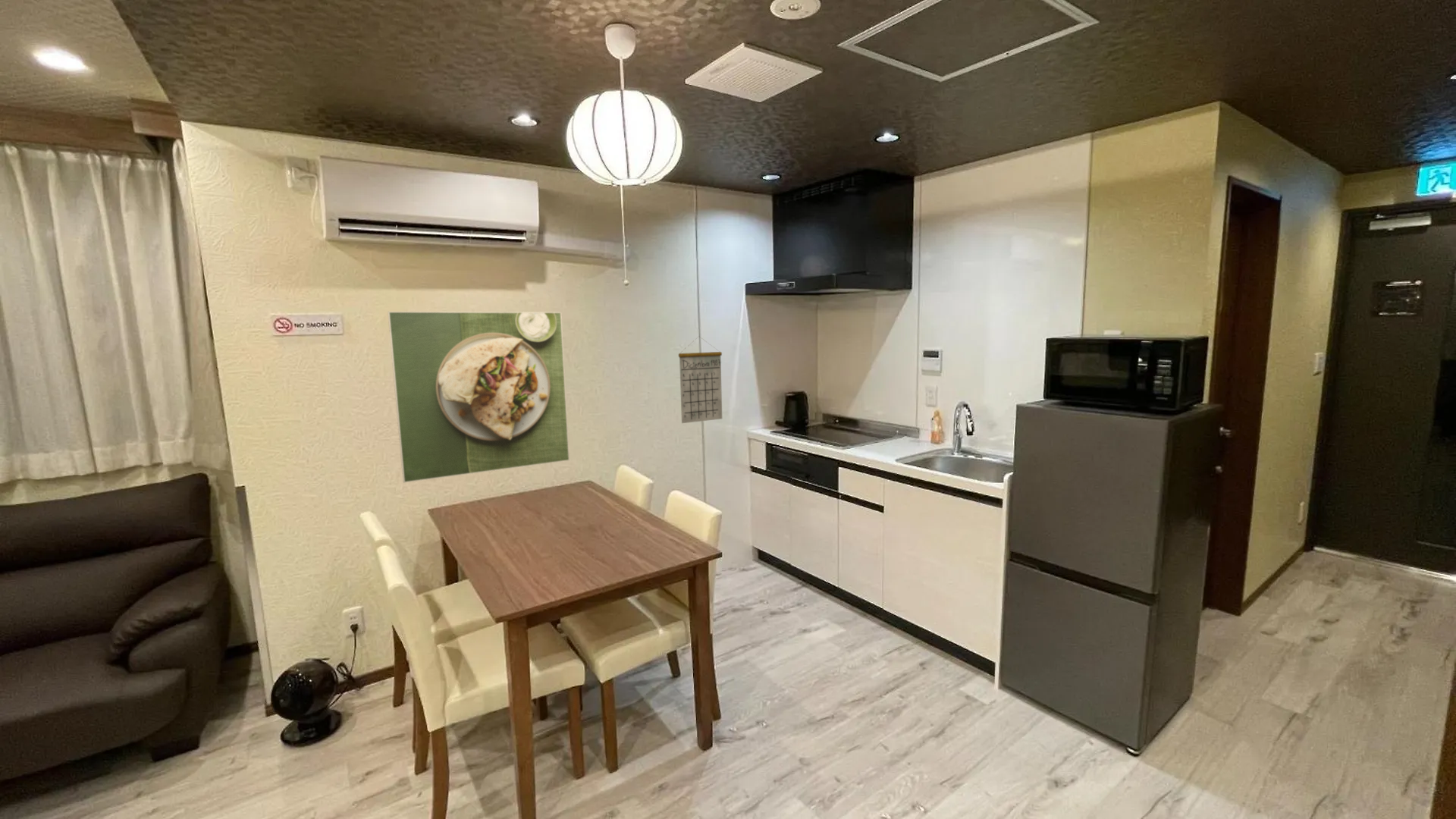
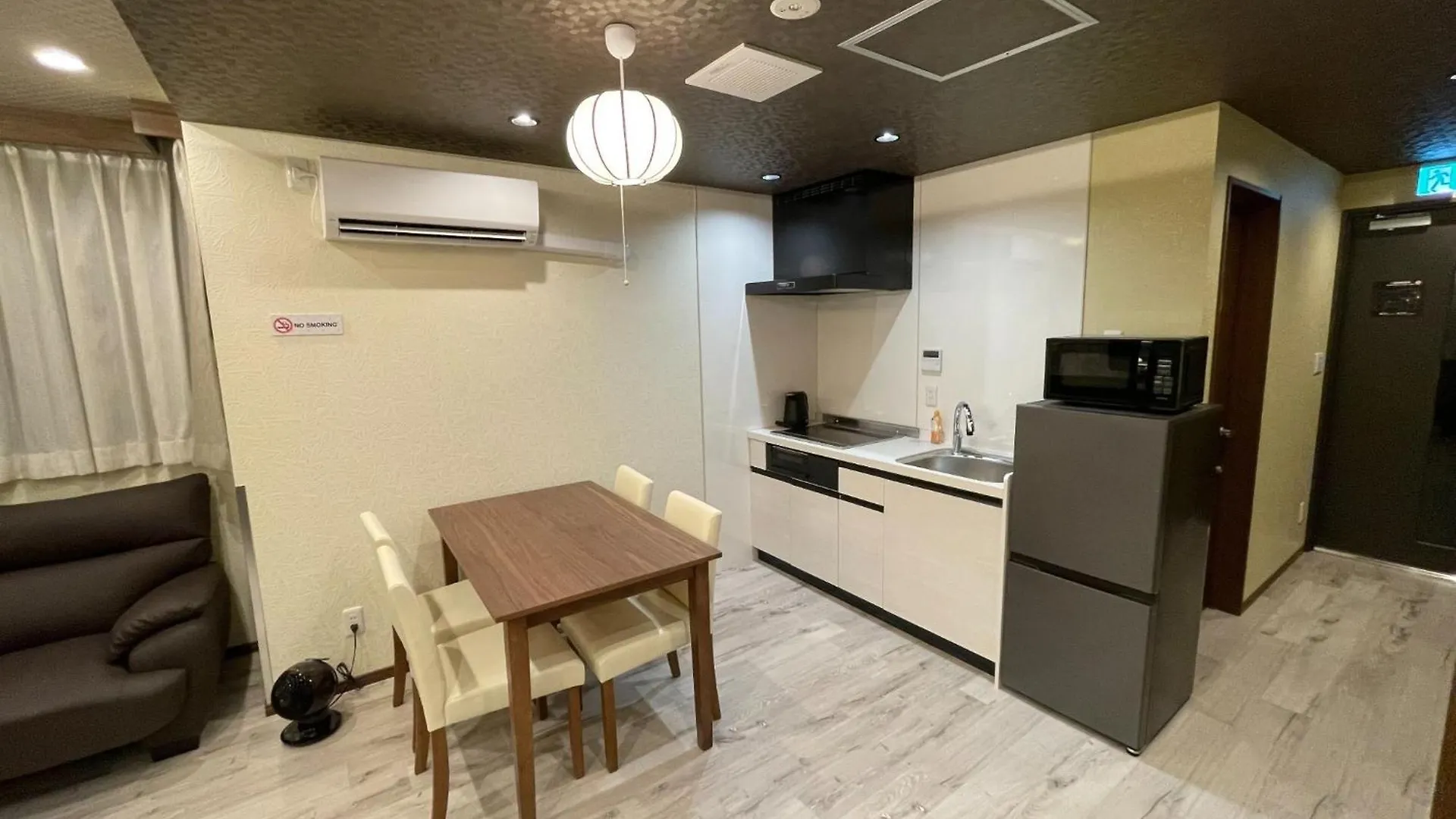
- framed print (486, 392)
- calendar (701, 378)
